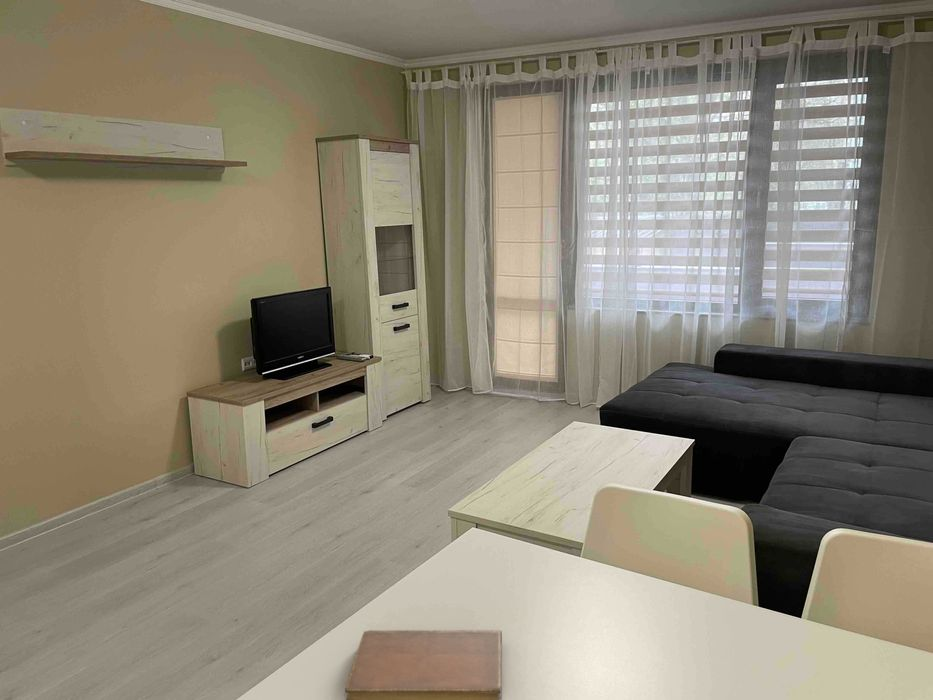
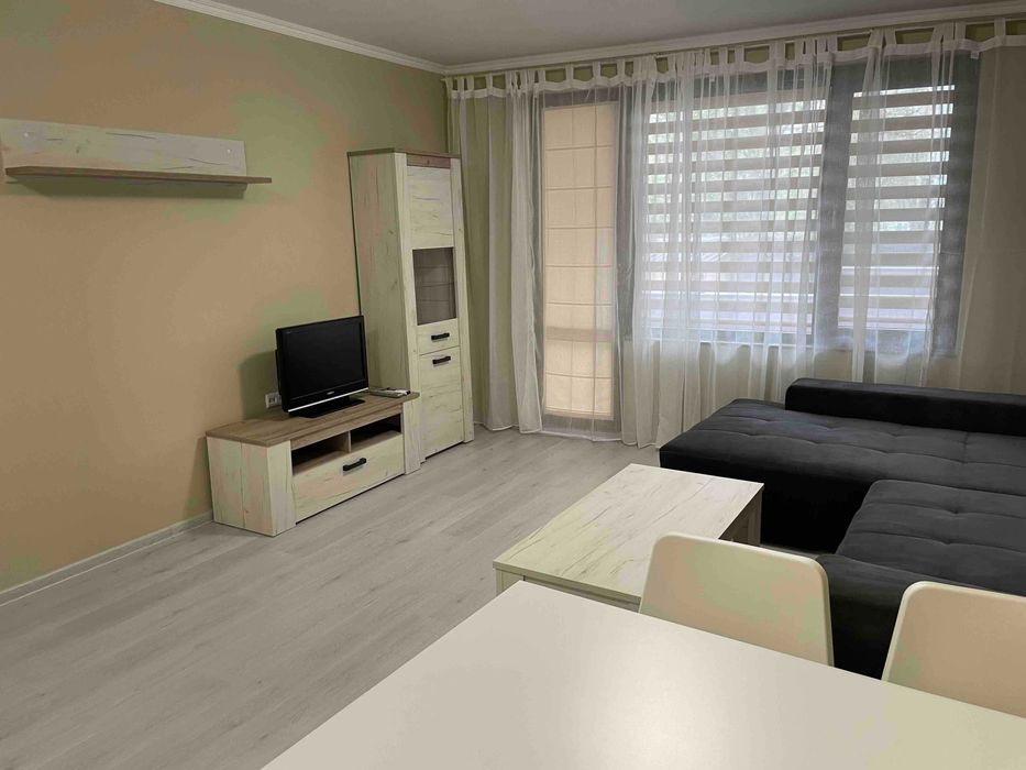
- notebook (428, 664)
